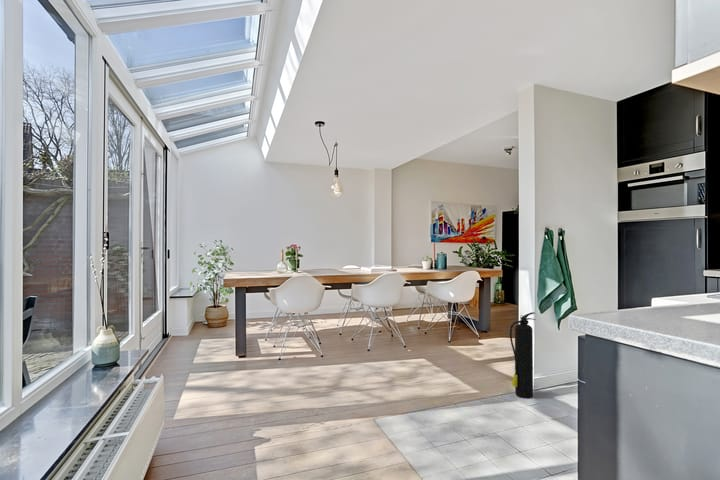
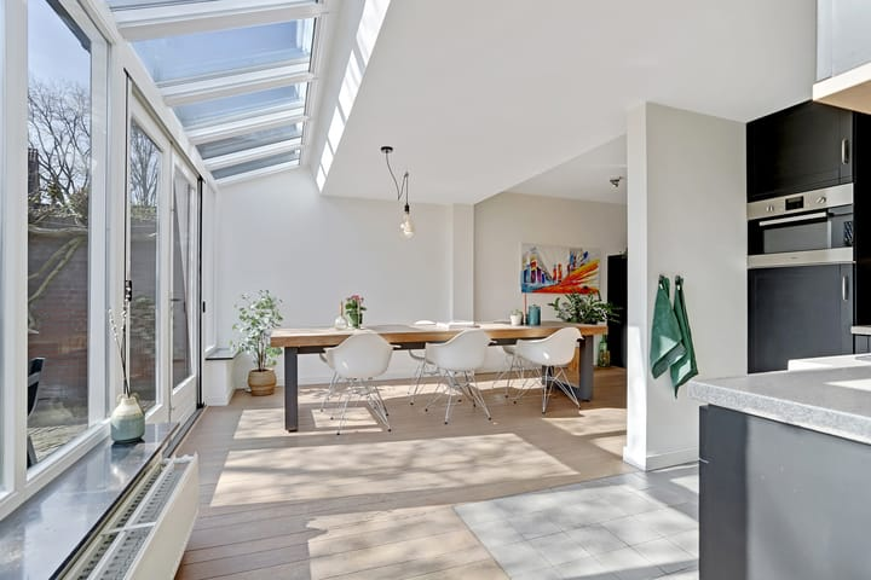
- fire extinguisher (522, 354)
